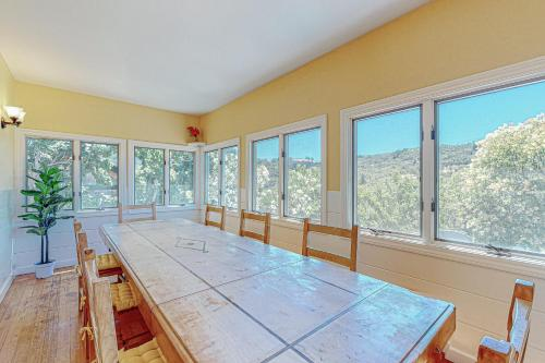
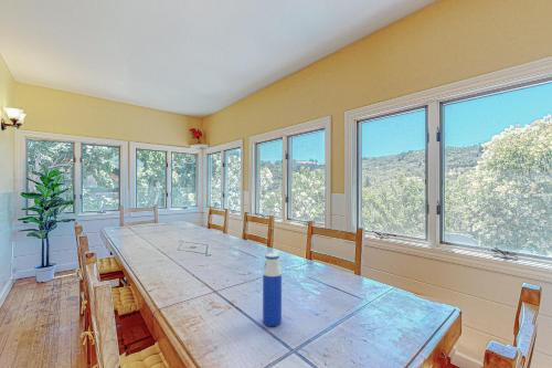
+ water bottle (272, 287)
